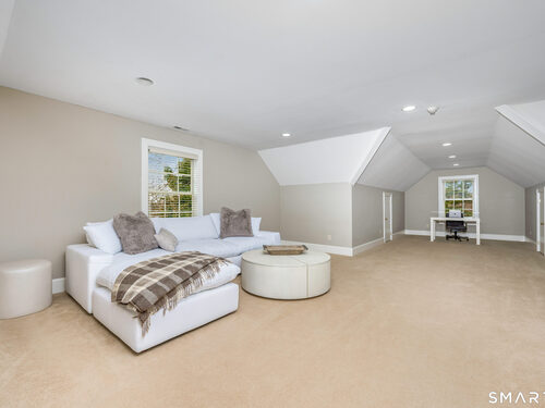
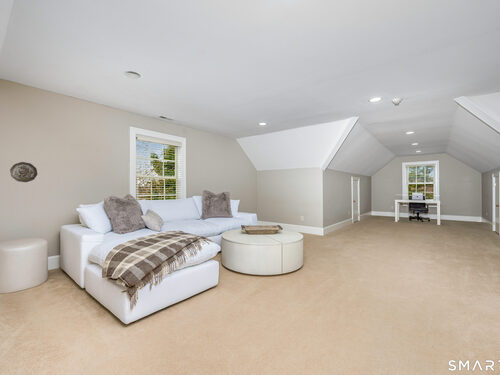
+ decorative plate (24, 172)
